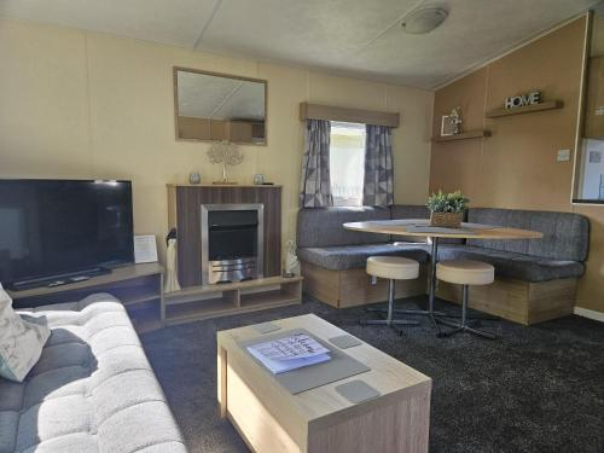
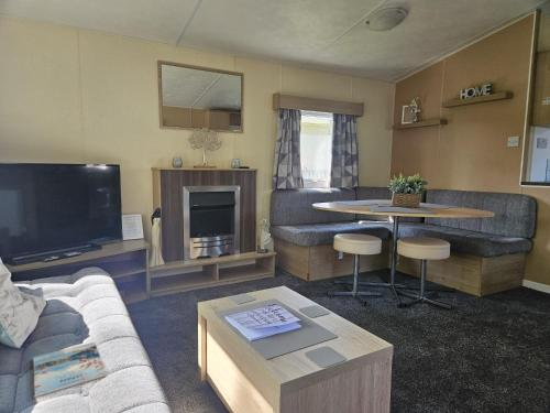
+ magazine (68, 366)
